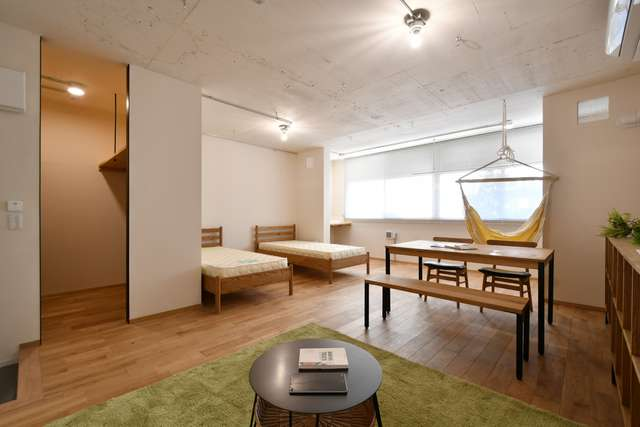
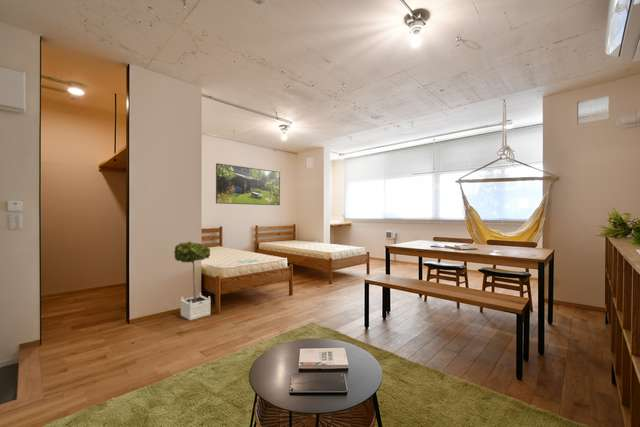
+ potted tree (193, 278)
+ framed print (250, 186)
